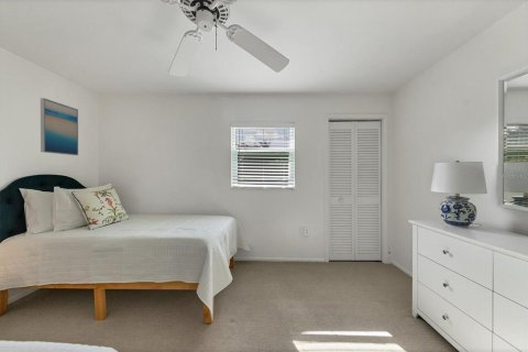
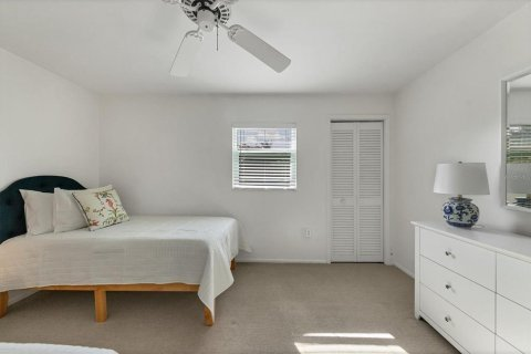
- wall art (61, 129)
